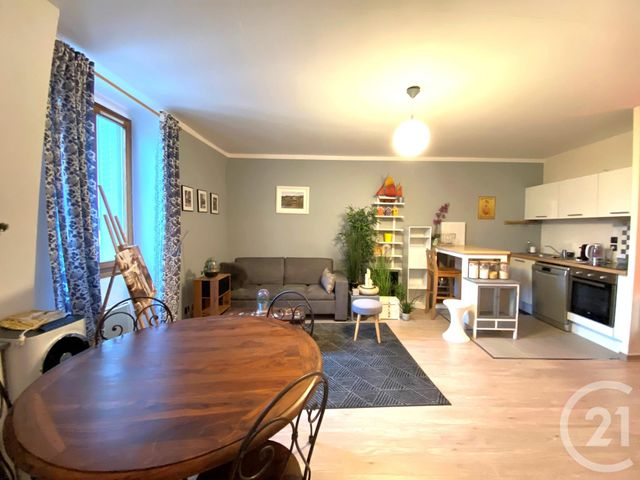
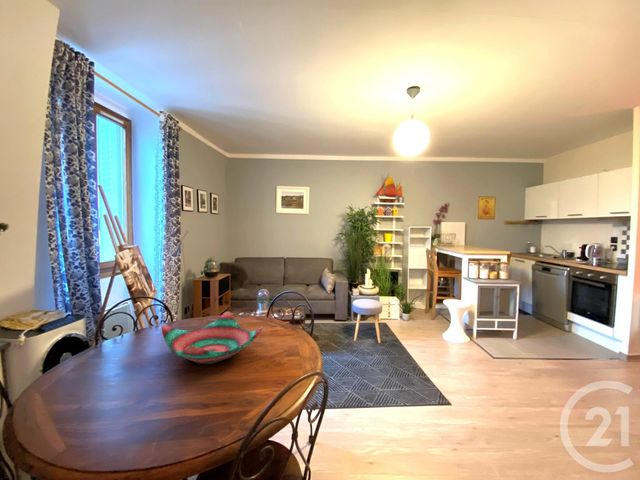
+ decorative bowl (212, 340)
